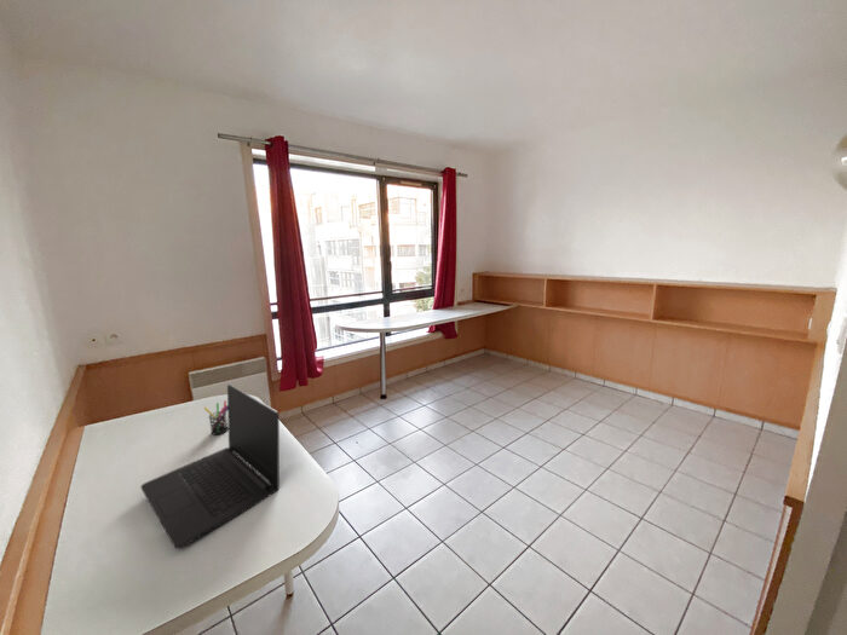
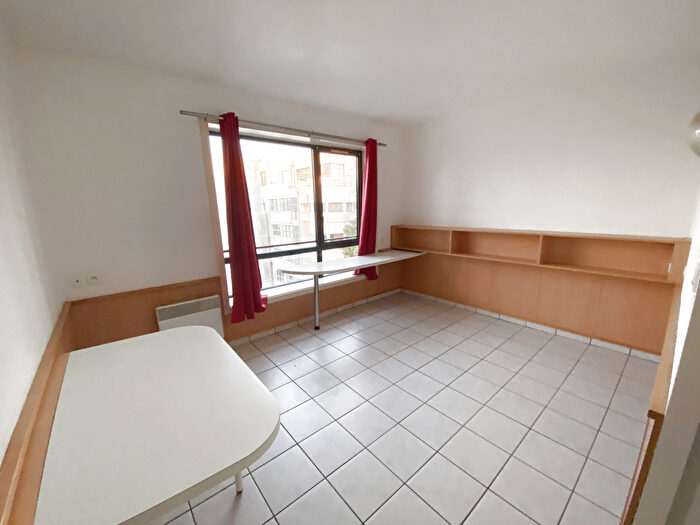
- pen holder (219, 415)
- laptop (209, 455)
